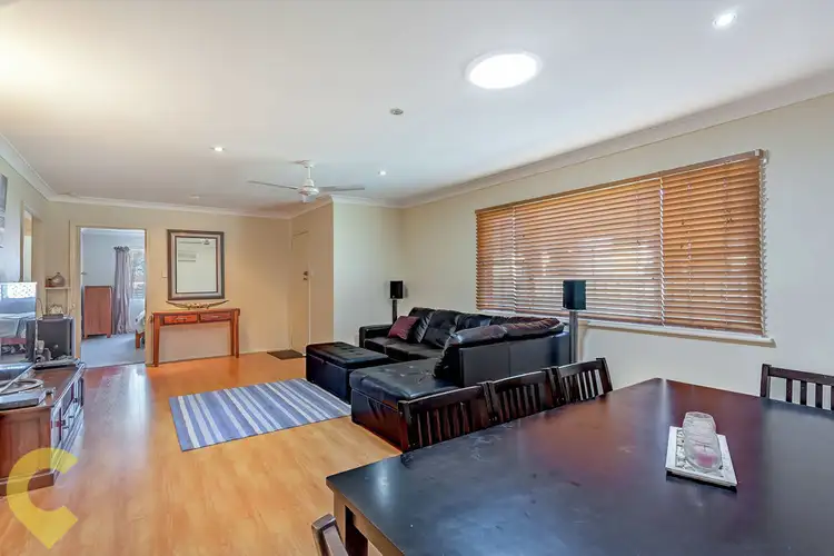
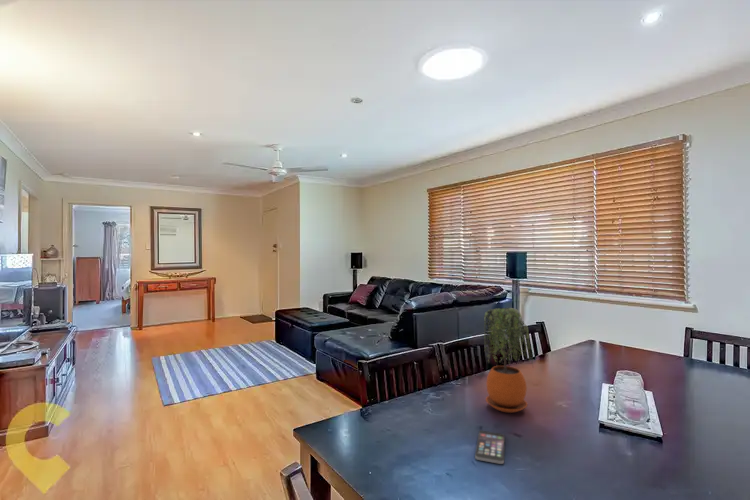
+ potted plant (507, 358)
+ smartphone (490, 446)
